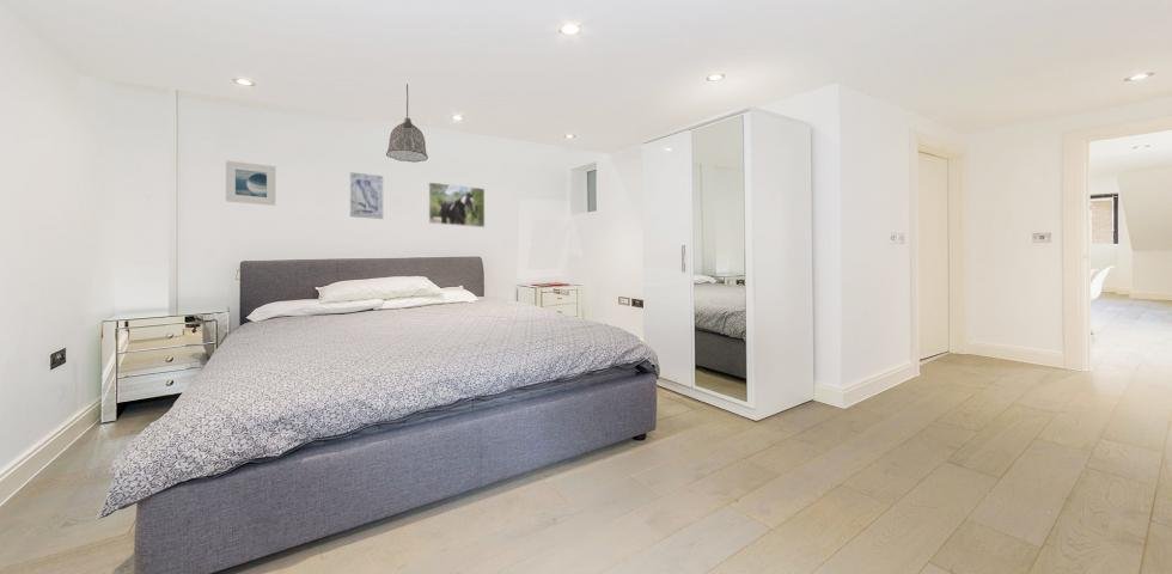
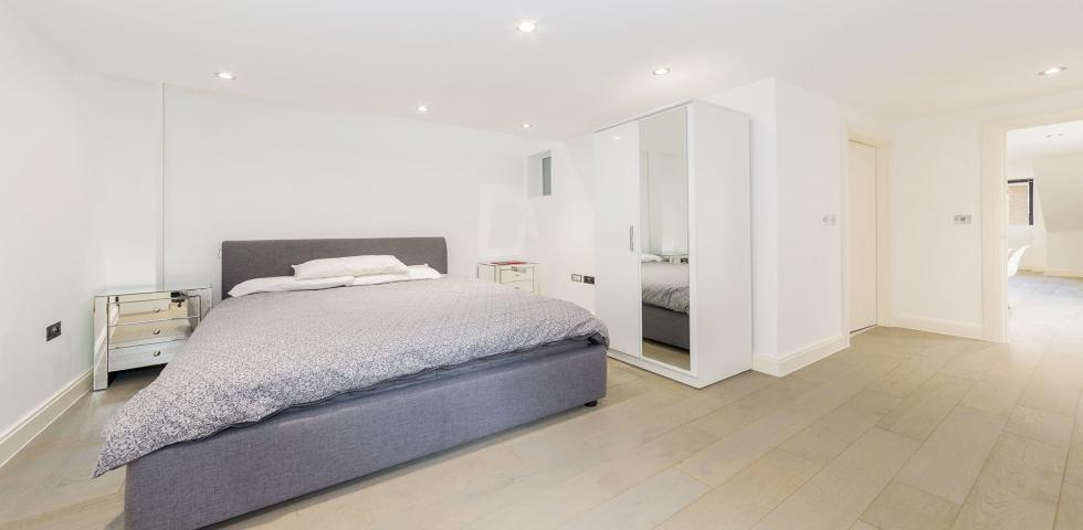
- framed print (457, 204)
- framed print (251, 183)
- wall art (366, 195)
- pendant lamp (407, 120)
